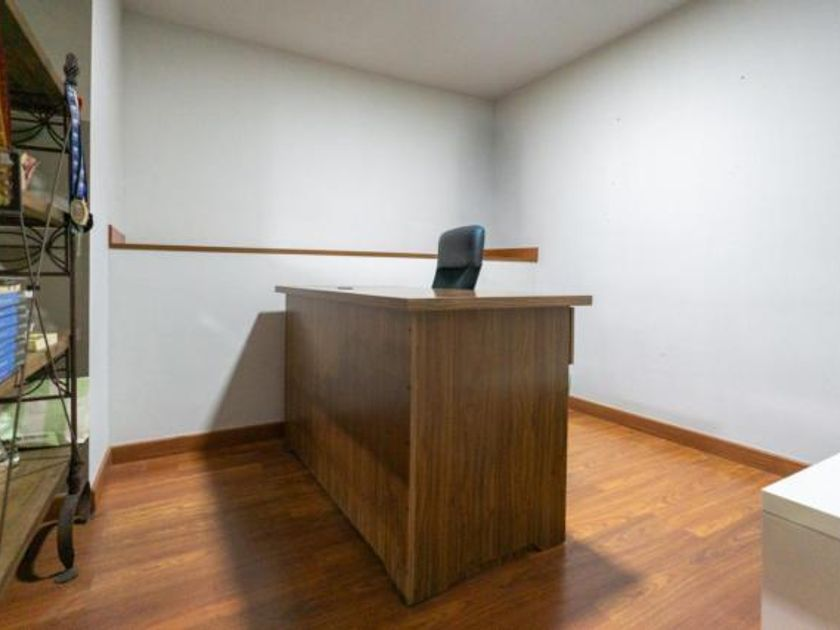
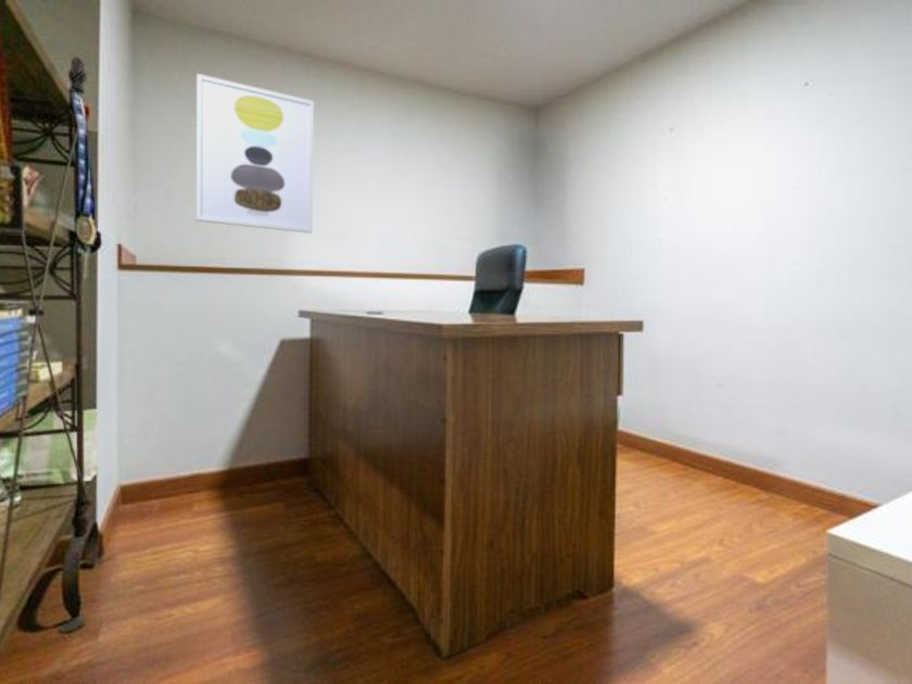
+ wall art (257, 157)
